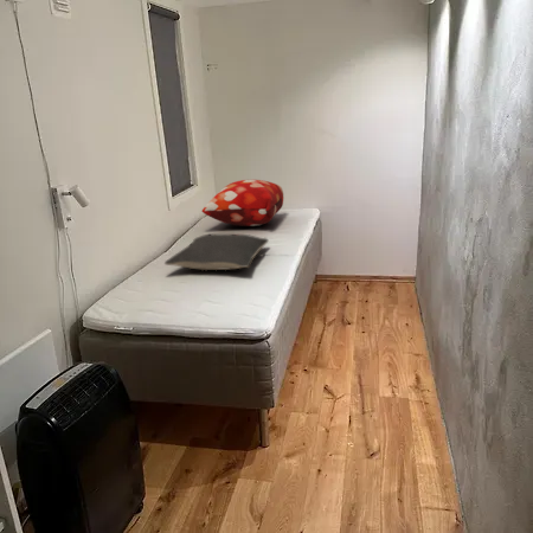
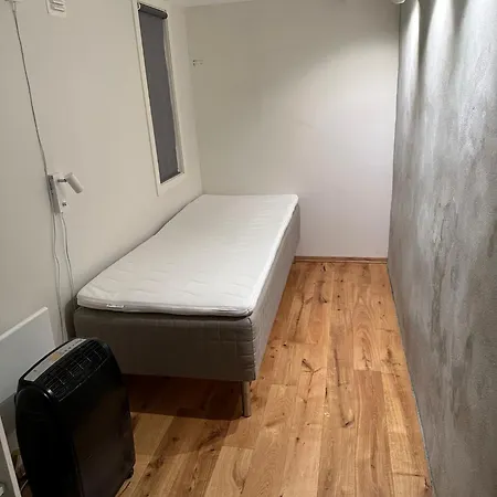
- pillow (219, 251)
- decorative pillow (245, 203)
